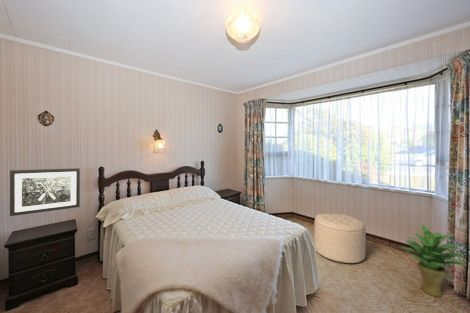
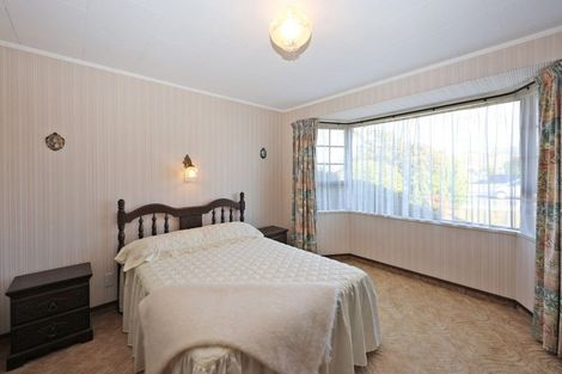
- potted plant (432, 260)
- ottoman (338, 235)
- wall art (47, 190)
